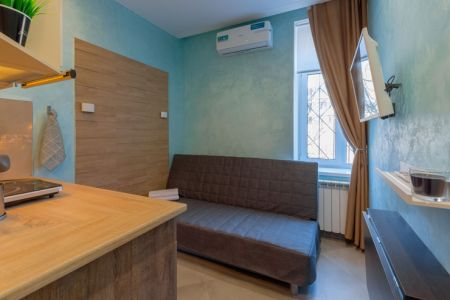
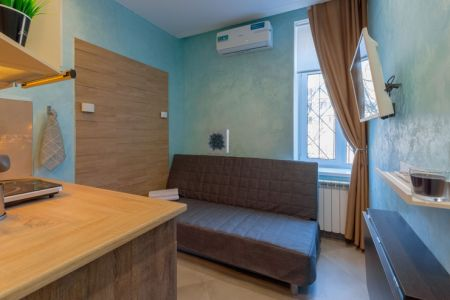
+ wall art (217, 141)
